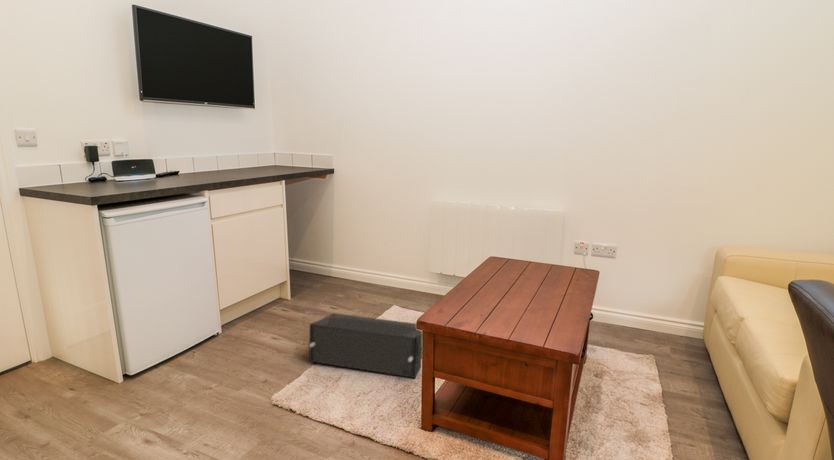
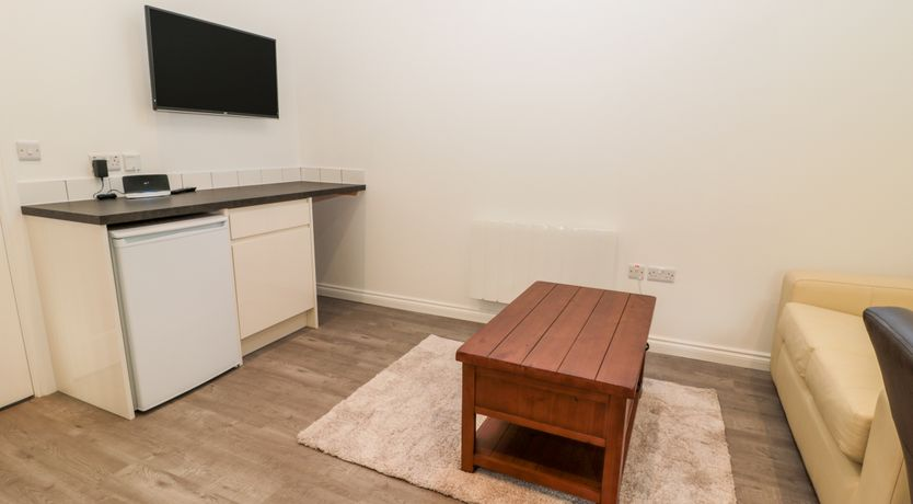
- speaker (370, 340)
